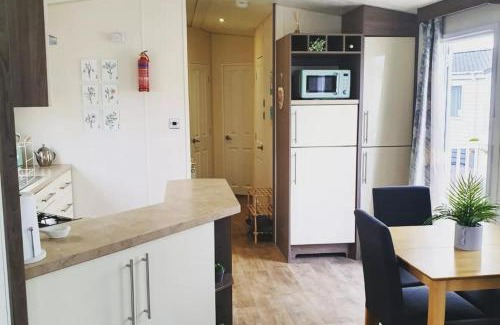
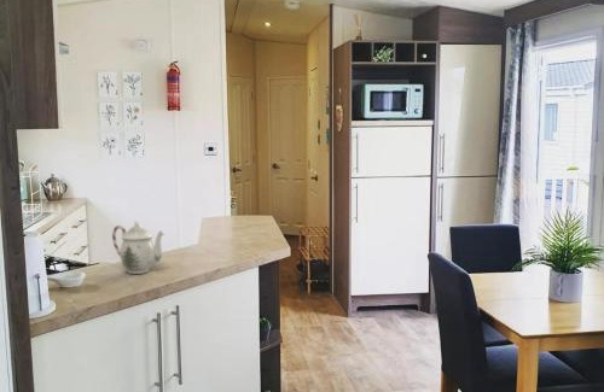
+ teapot (138, 246)
